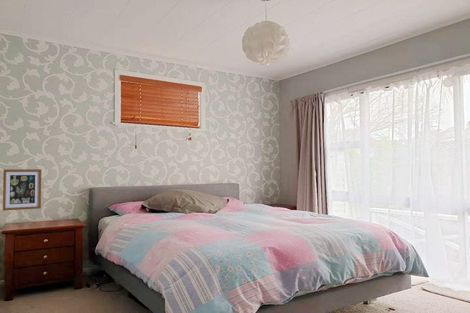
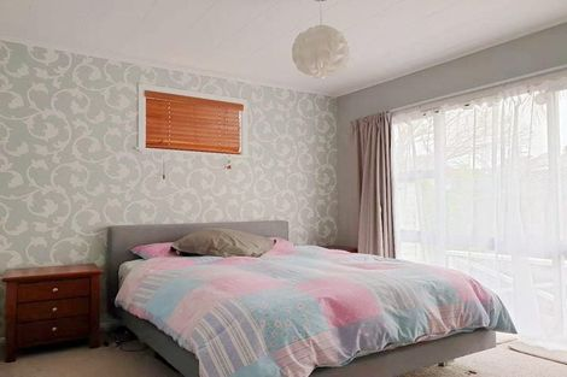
- wall art (22, 189)
